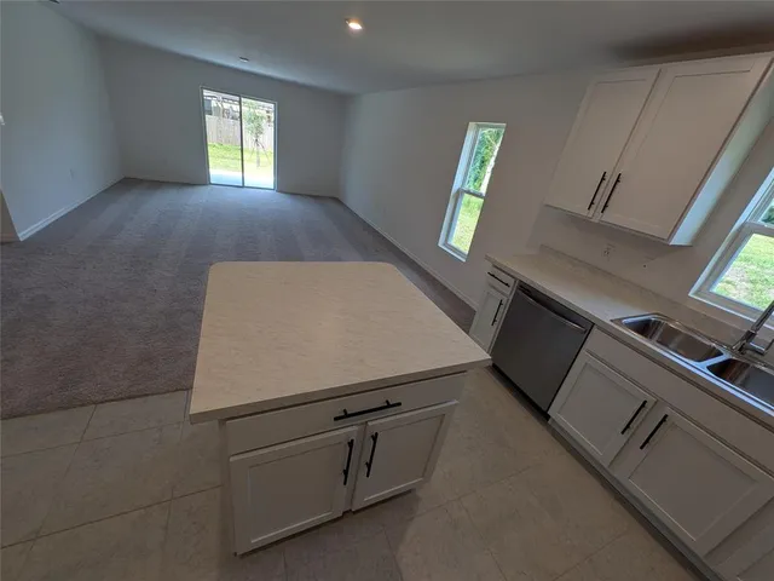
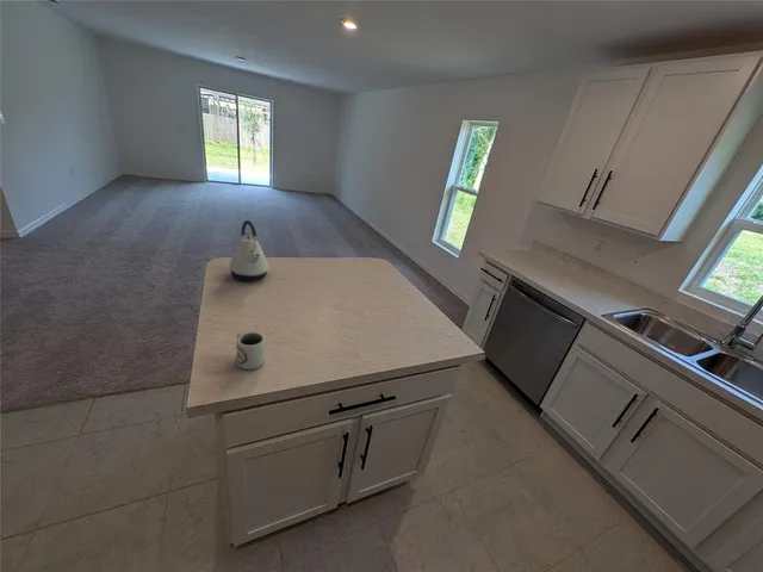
+ kettle (249, 249)
+ cup (248, 348)
